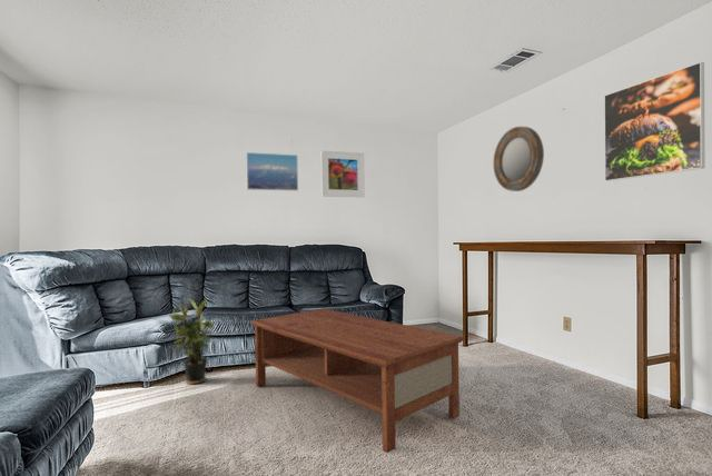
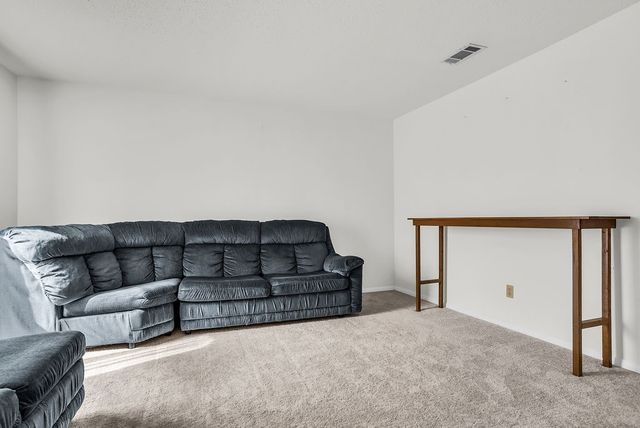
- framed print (649, 128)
- potted plant (191, 339)
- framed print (273, 171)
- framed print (343, 173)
- home mirror (516, 159)
- coffee table (346, 363)
